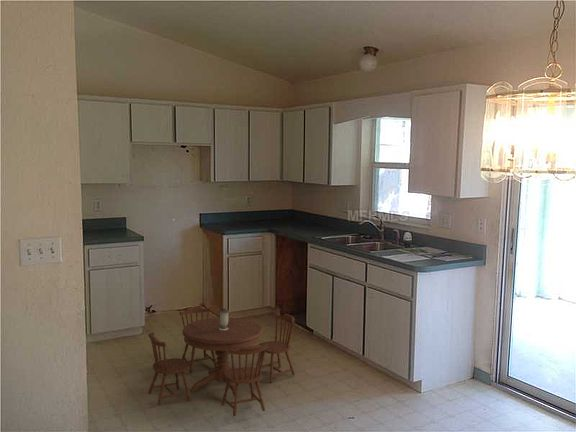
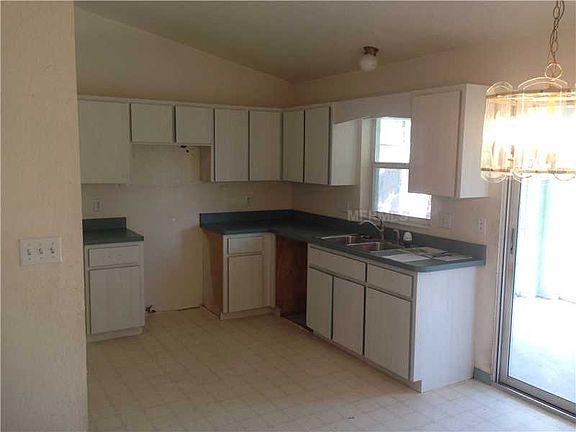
- dining table (225, 346)
